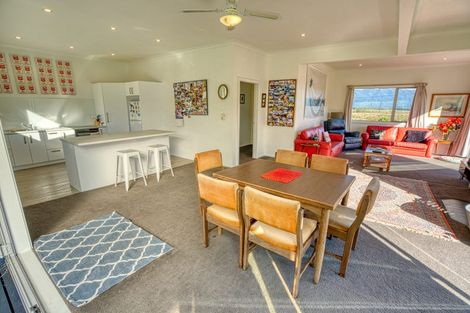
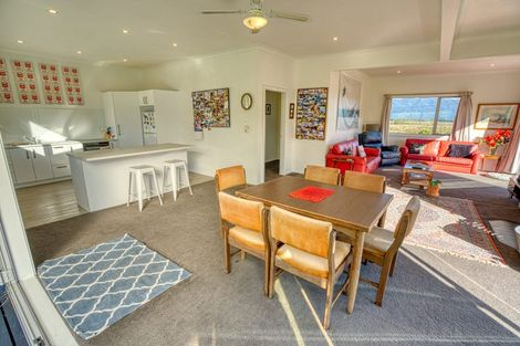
+ potted plant (431, 187)
